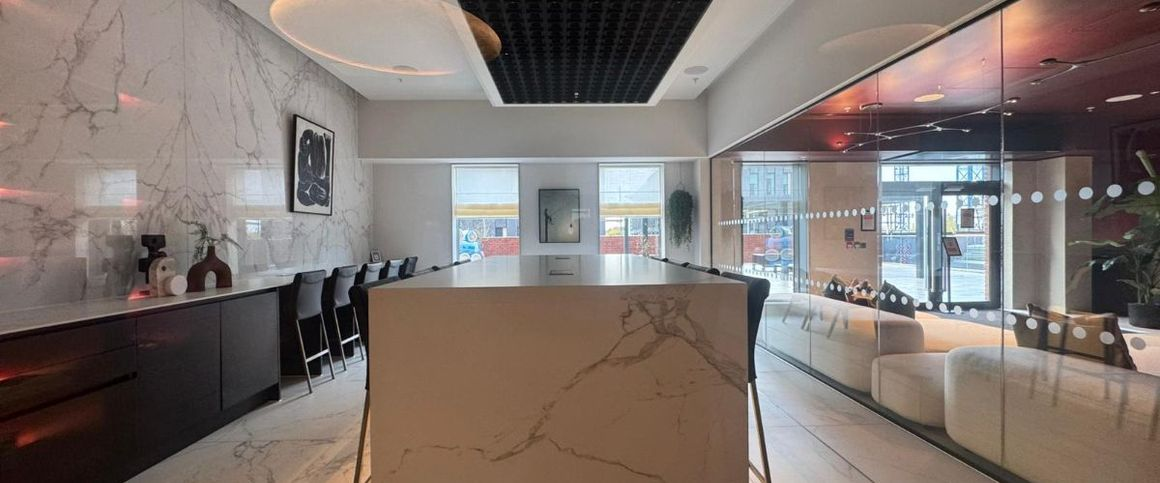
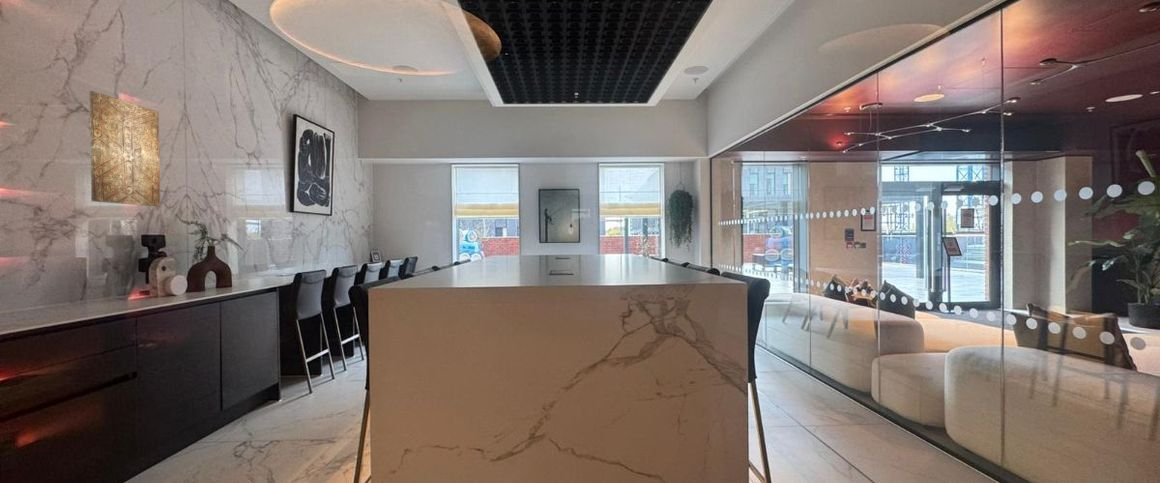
+ wall art (127, 153)
